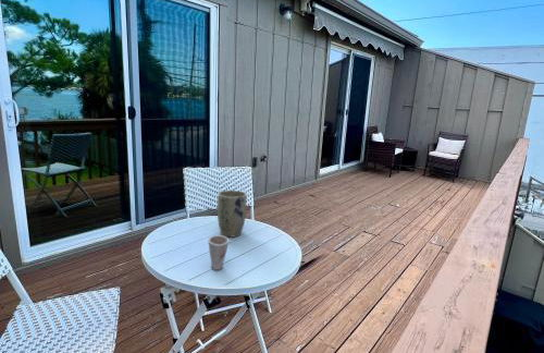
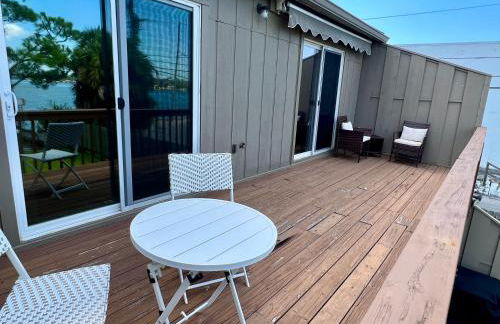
- plant pot (232, 214)
- cup (218, 253)
